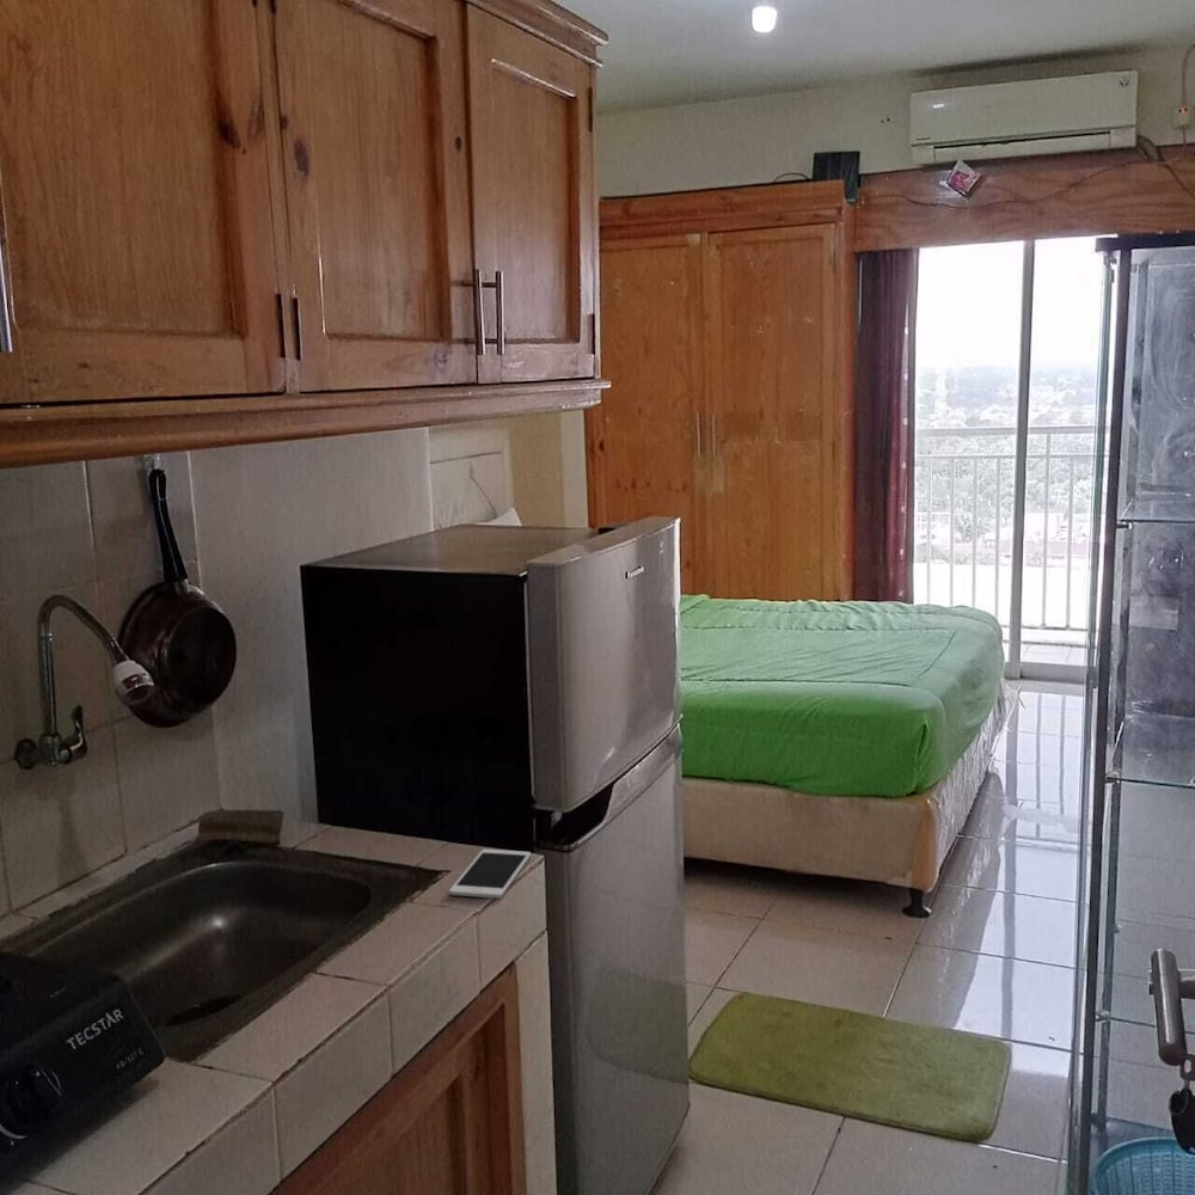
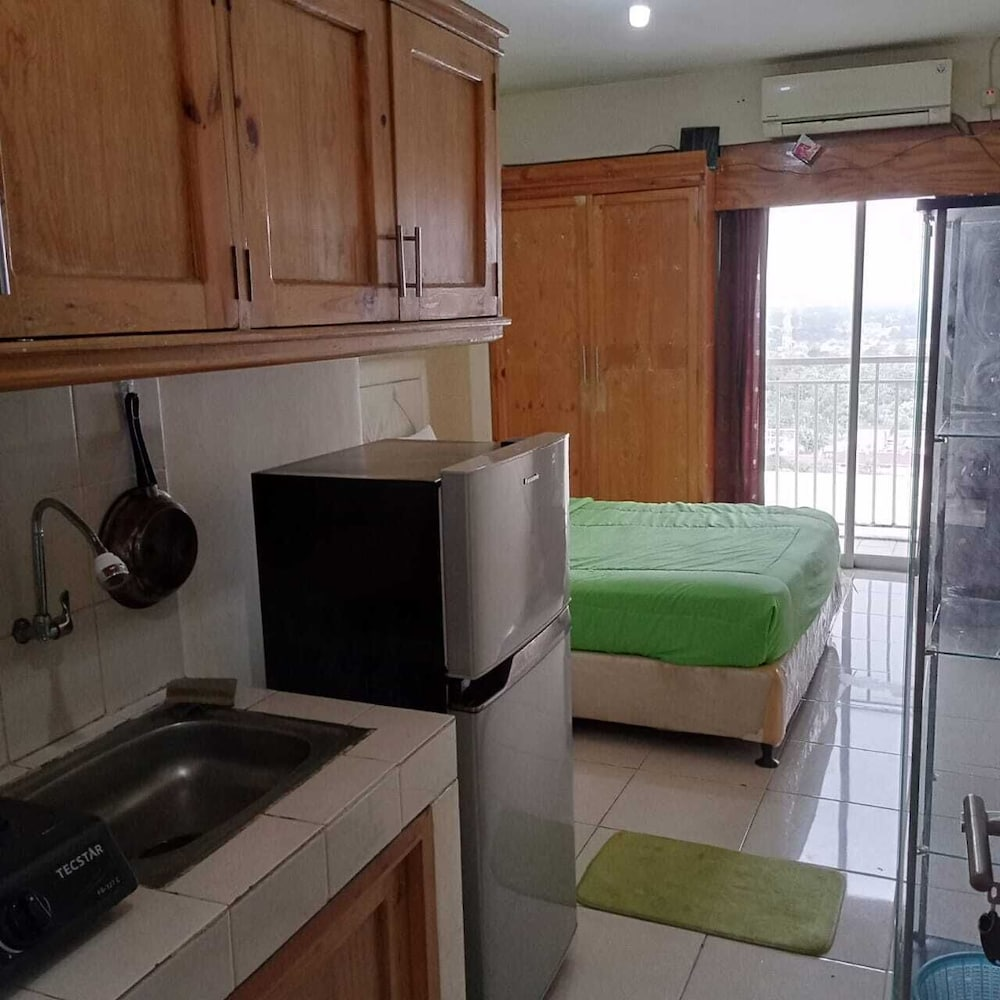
- cell phone (491, 872)
